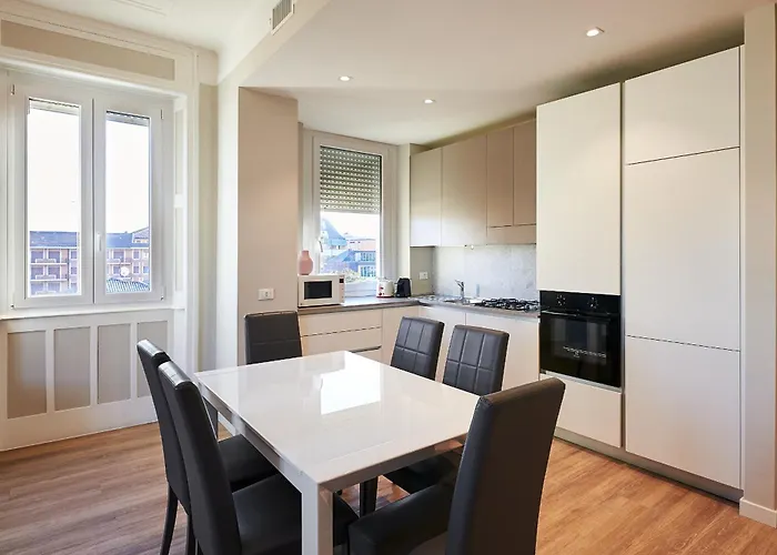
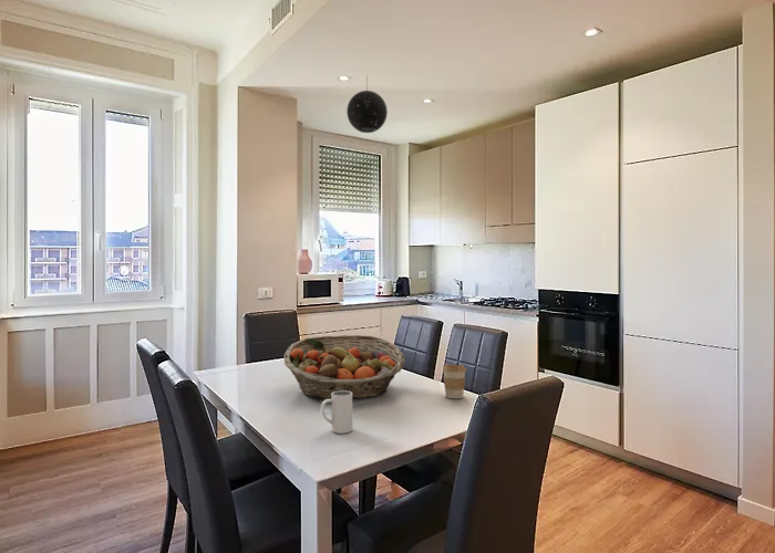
+ fruit basket (344, 365)
+ pendant light (366, 103)
+ mug (337, 411)
+ coffee cup (454, 379)
